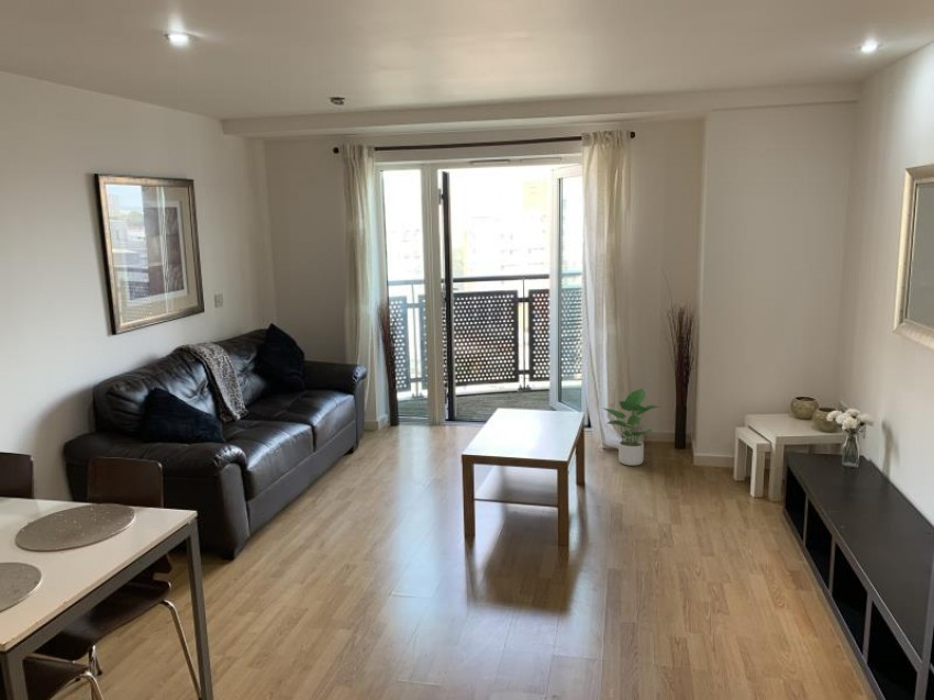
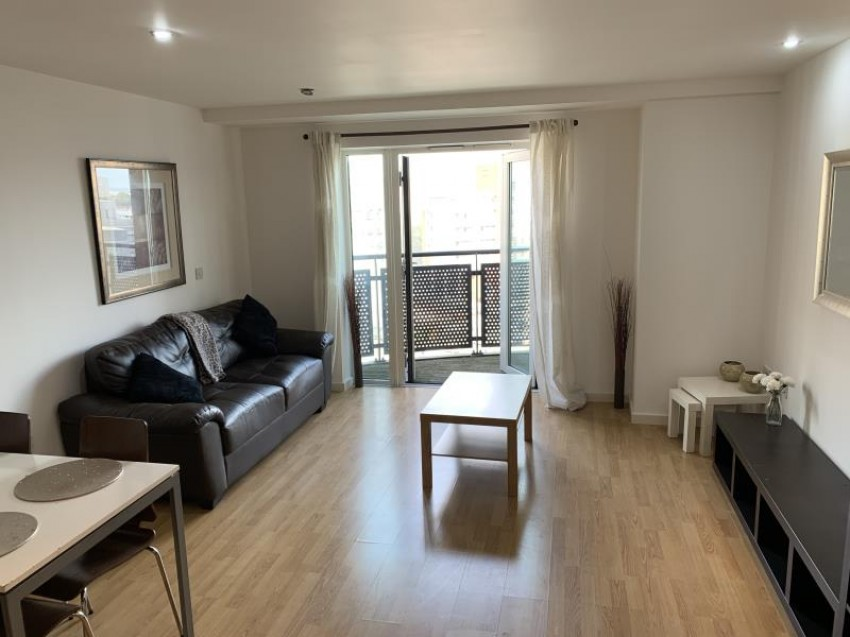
- potted plant (627, 426)
